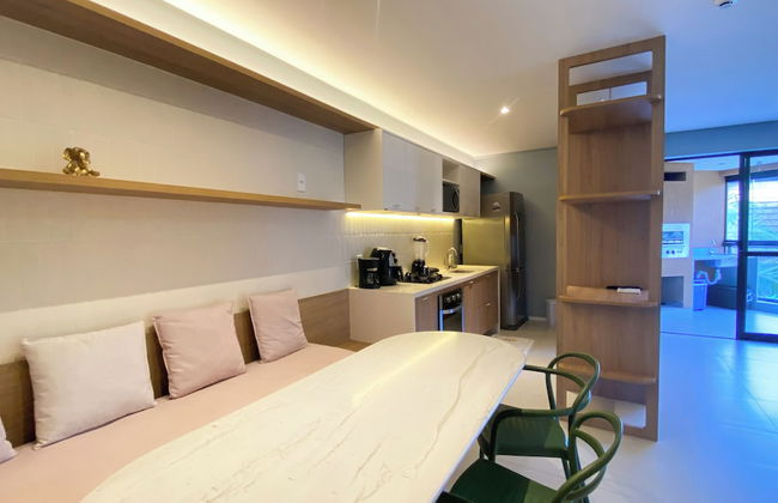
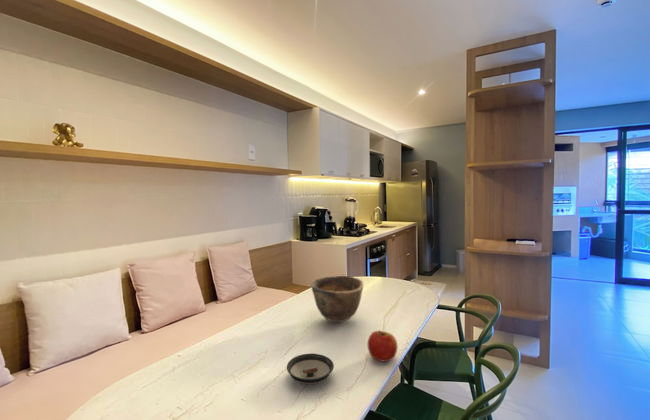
+ saucer (310, 370)
+ apple (382, 344)
+ bowl (337, 301)
